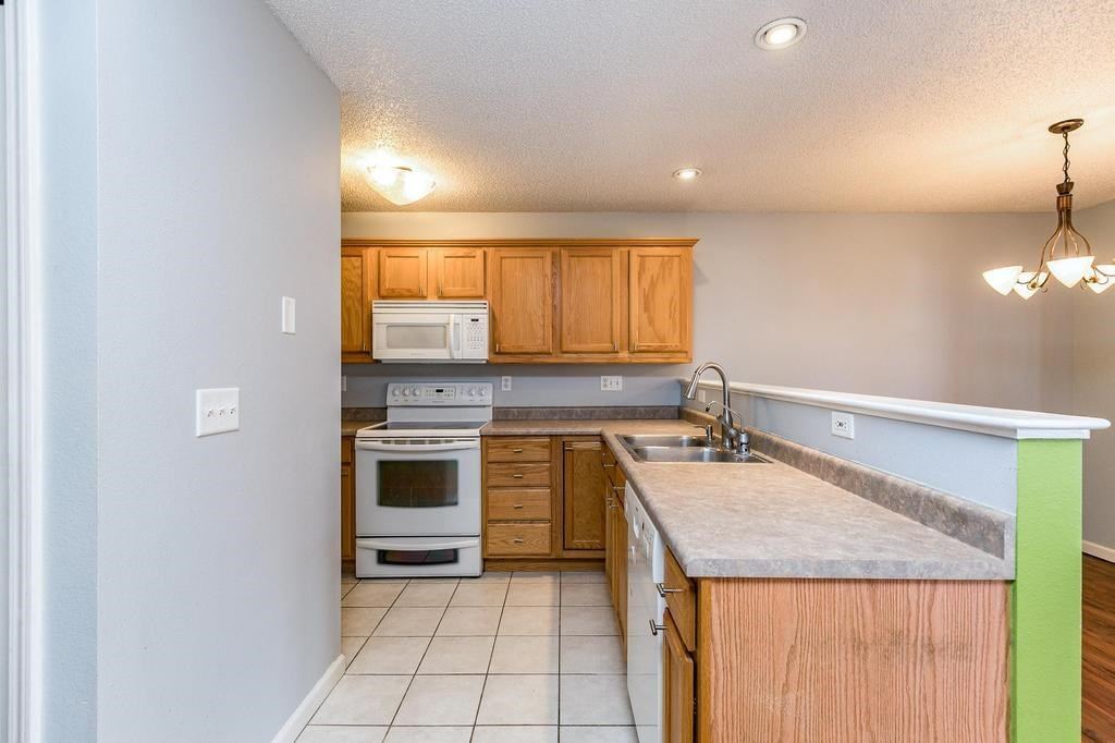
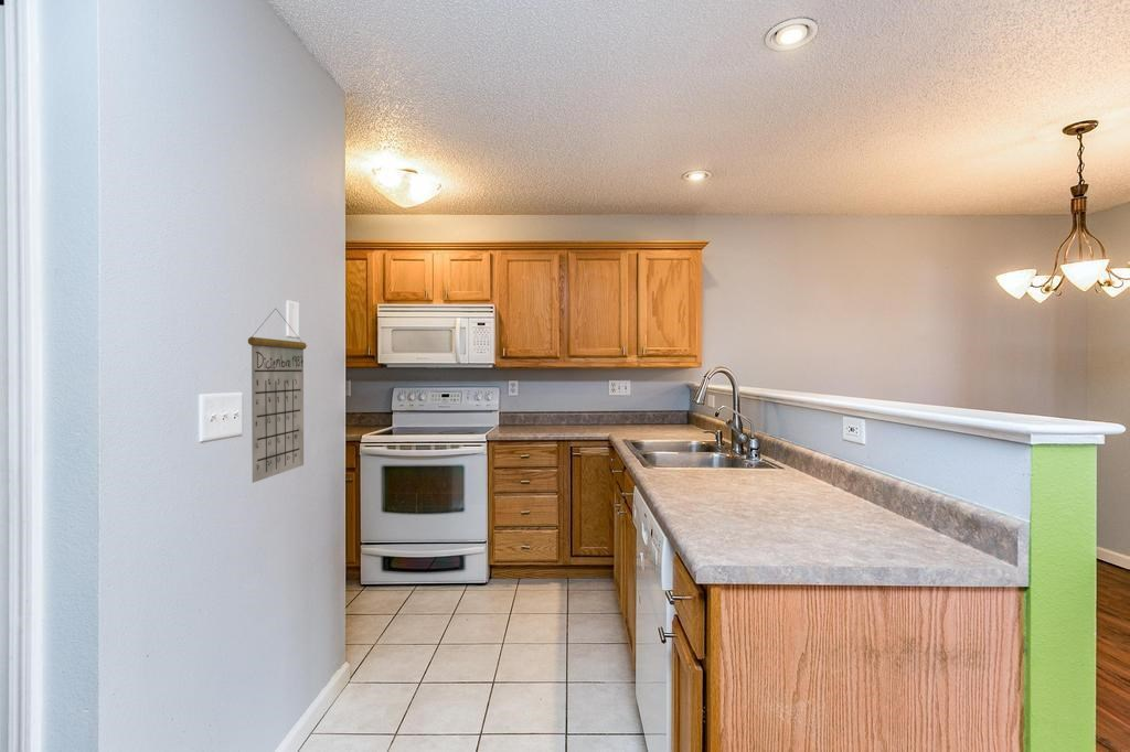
+ calendar (279, 390)
